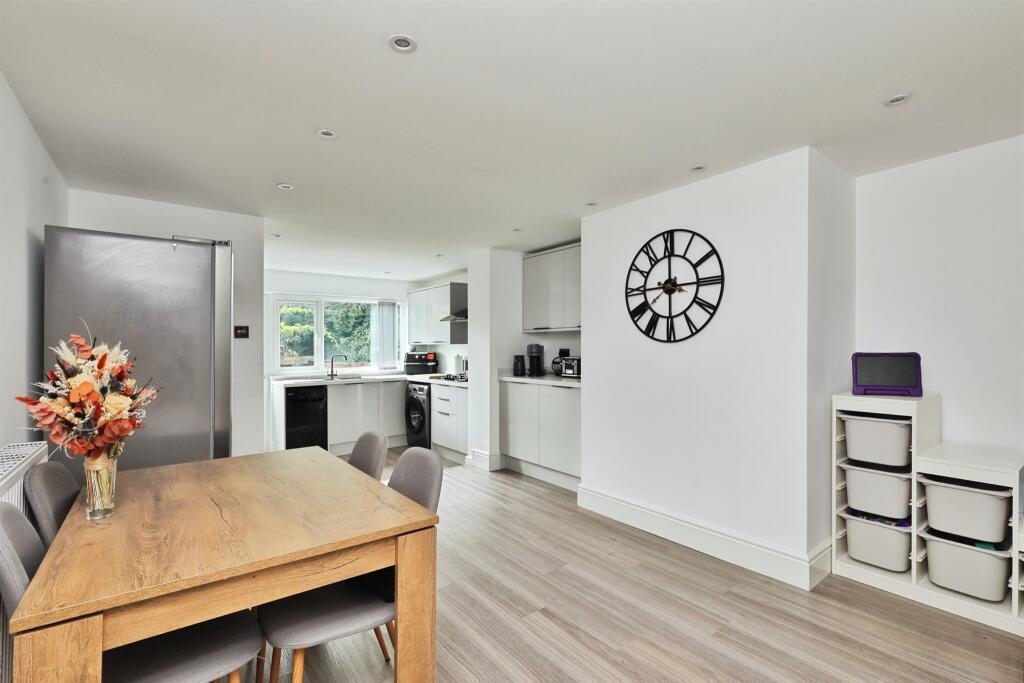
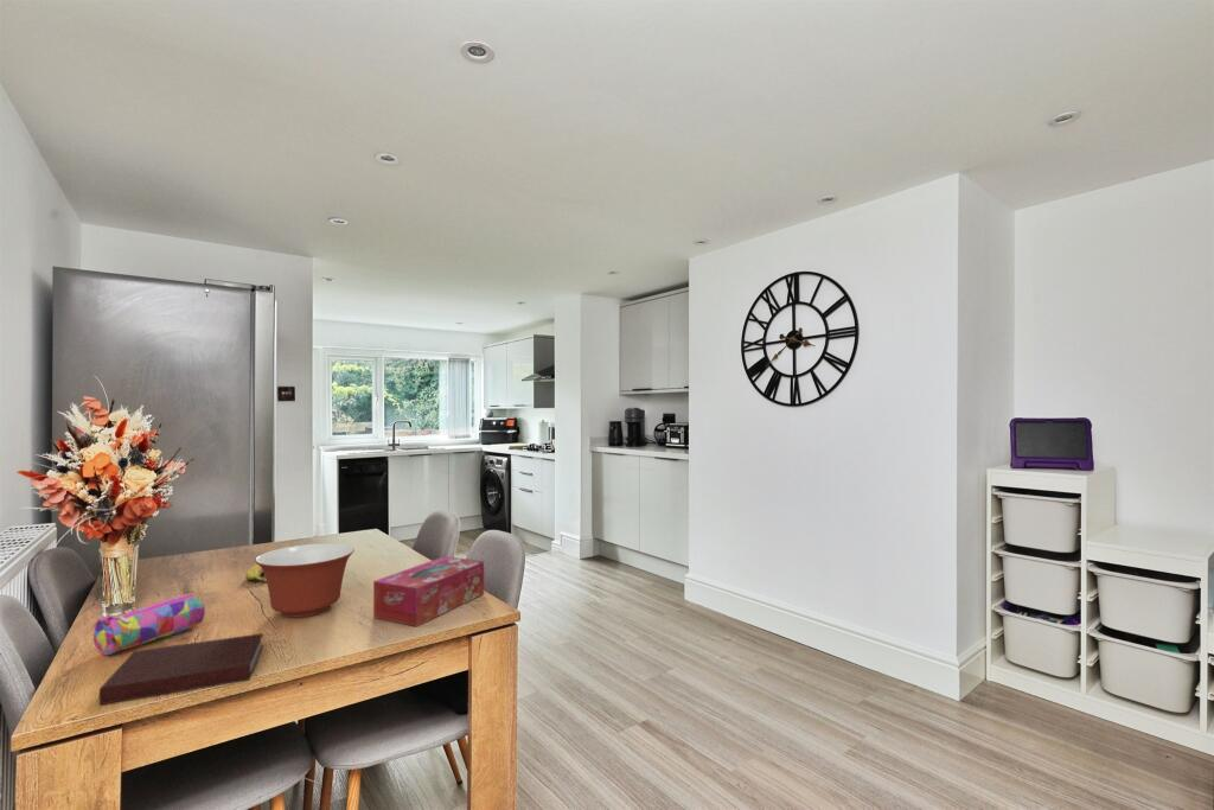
+ pencil case (151, 621)
+ banana (263, 572)
+ notebook (190, 664)
+ mixing bowl (306, 581)
+ tissue box (432, 587)
